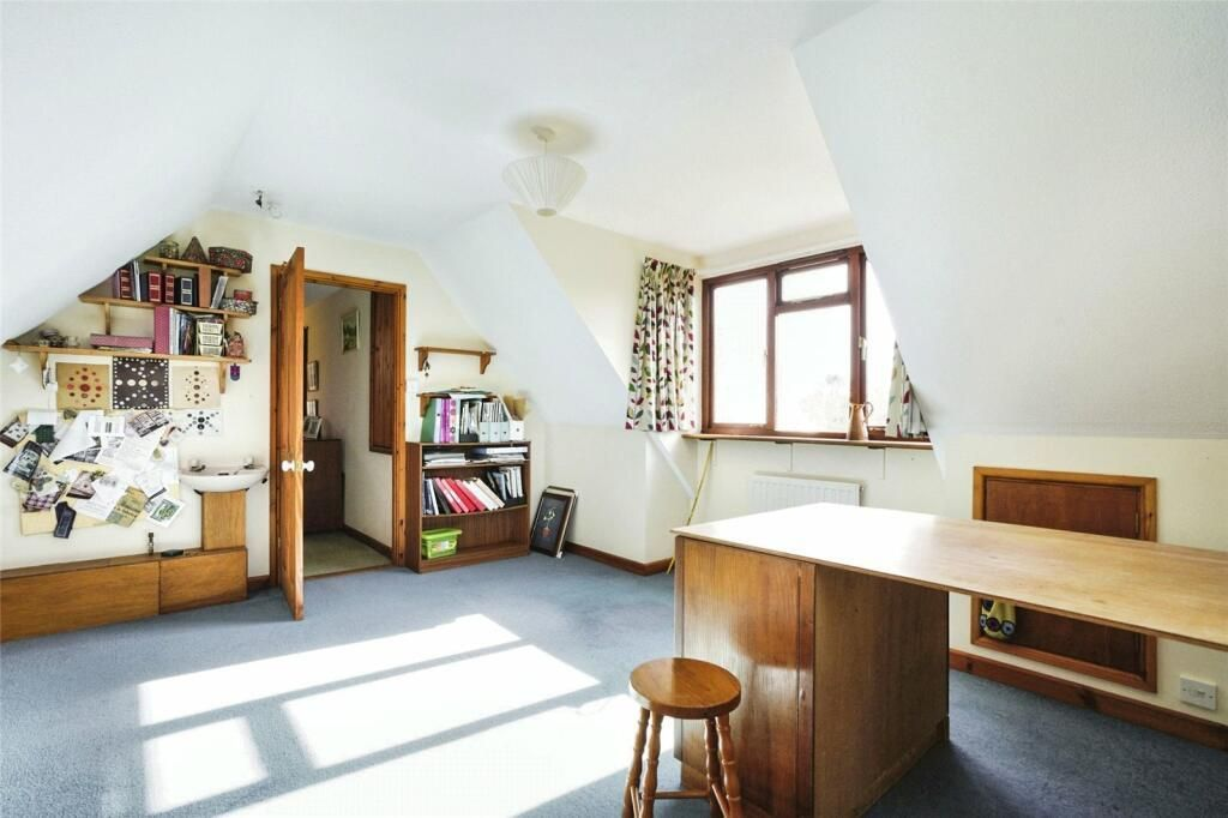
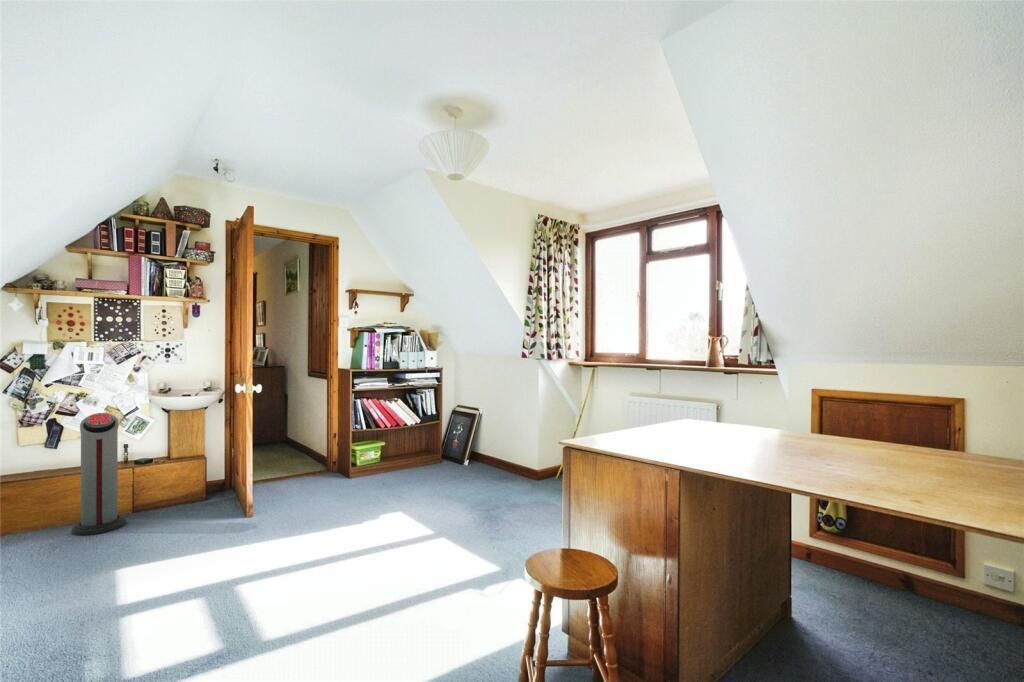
+ air purifier (99, 470)
